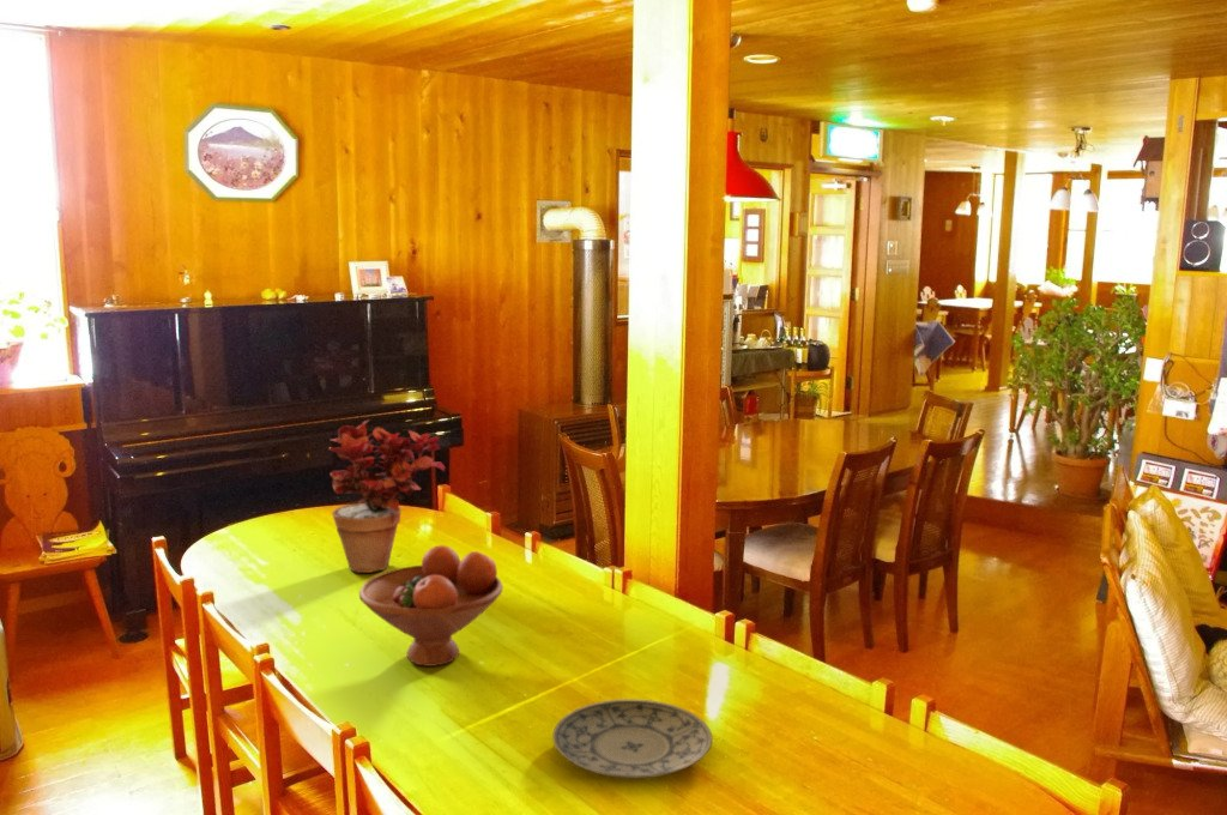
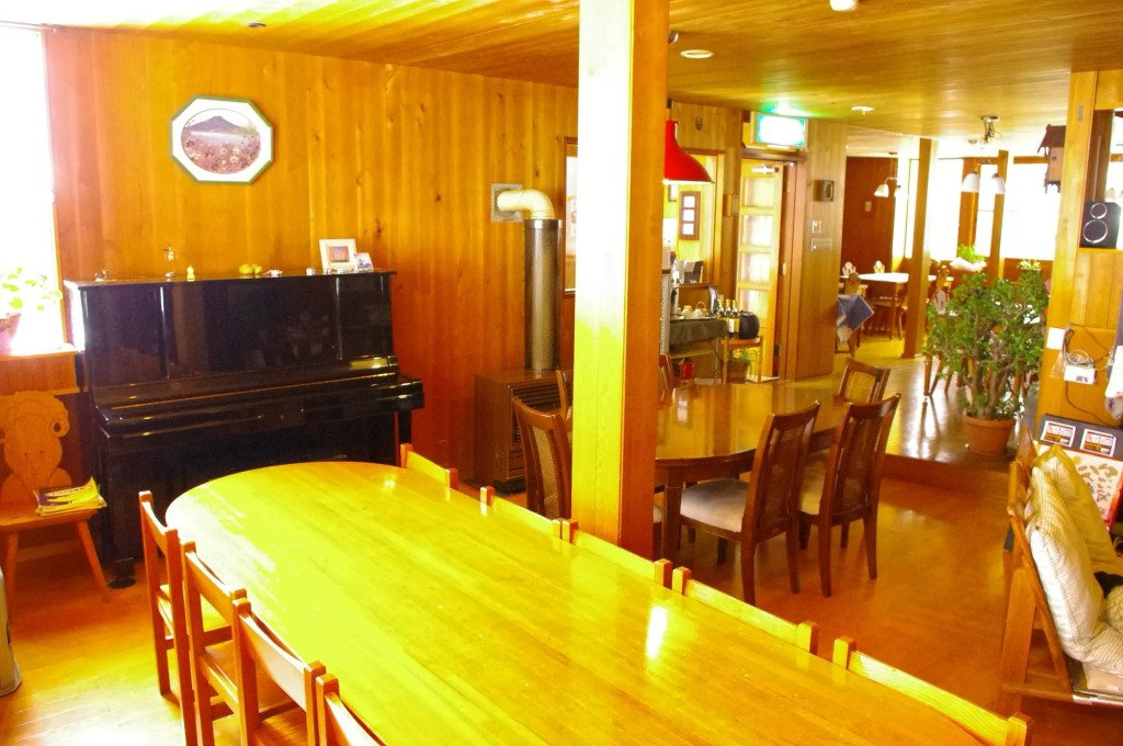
- potted plant (377, 496)
- fruit bowl (431, 608)
- plate (631, 742)
